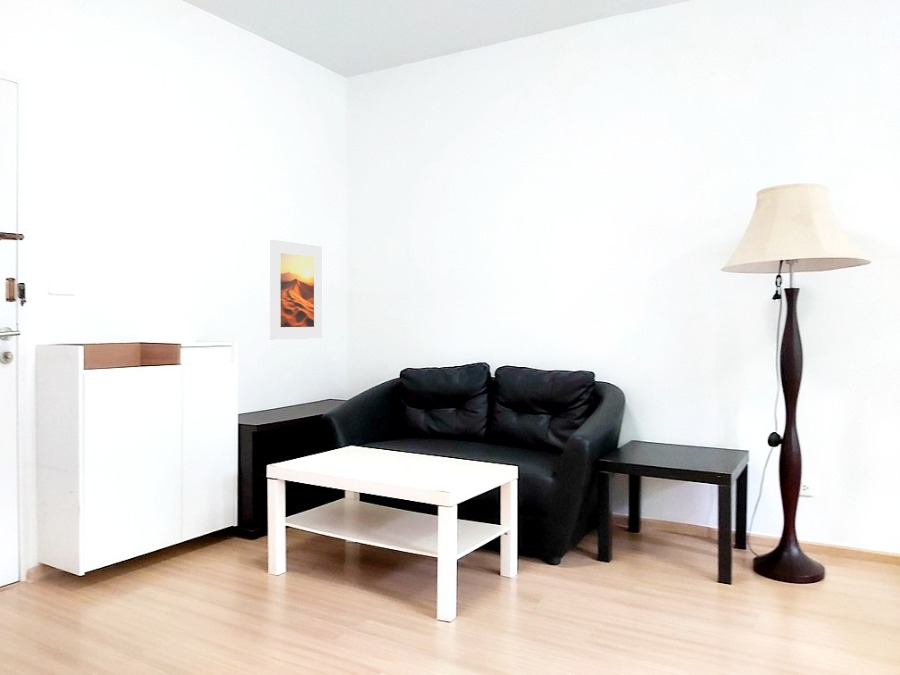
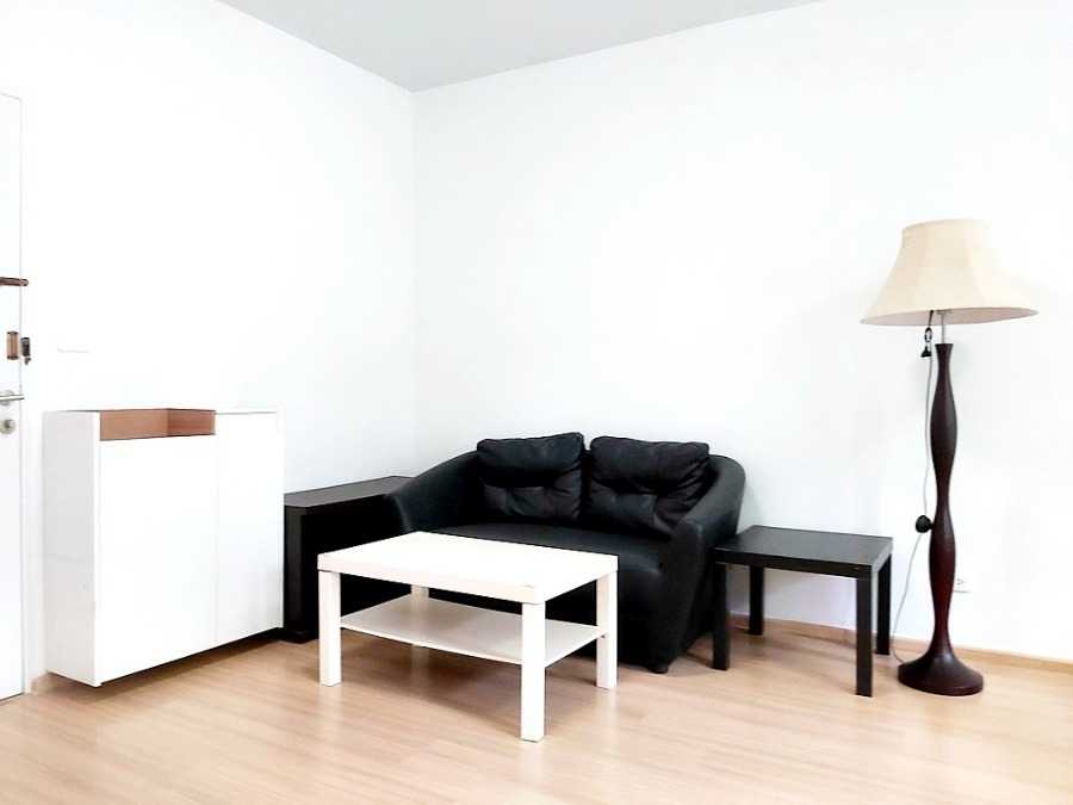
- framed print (297, 291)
